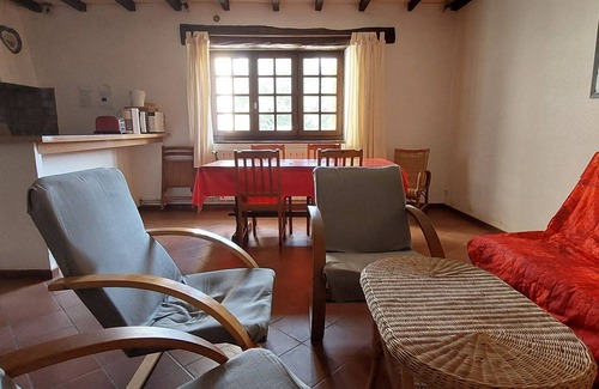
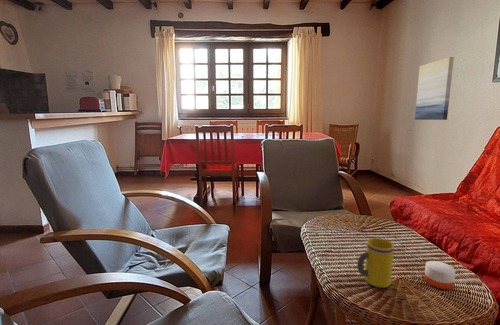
+ candle (440, 266)
+ mug (373, 262)
+ wall art (432, 91)
